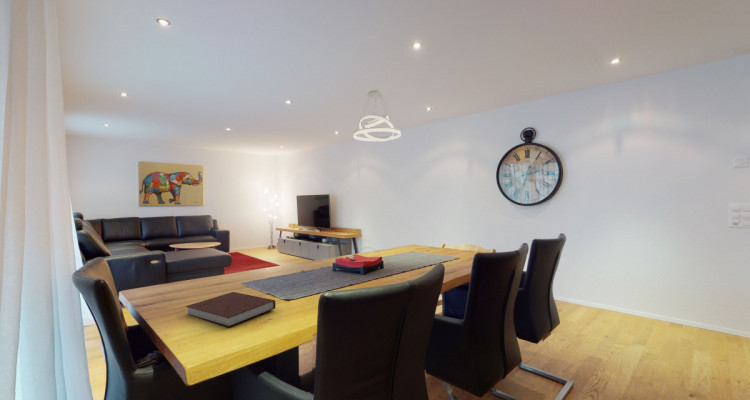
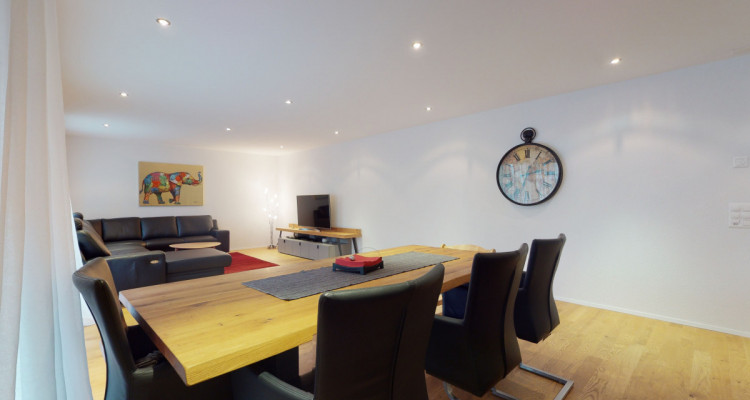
- pendant light (376, 115)
- notebook (231, 307)
